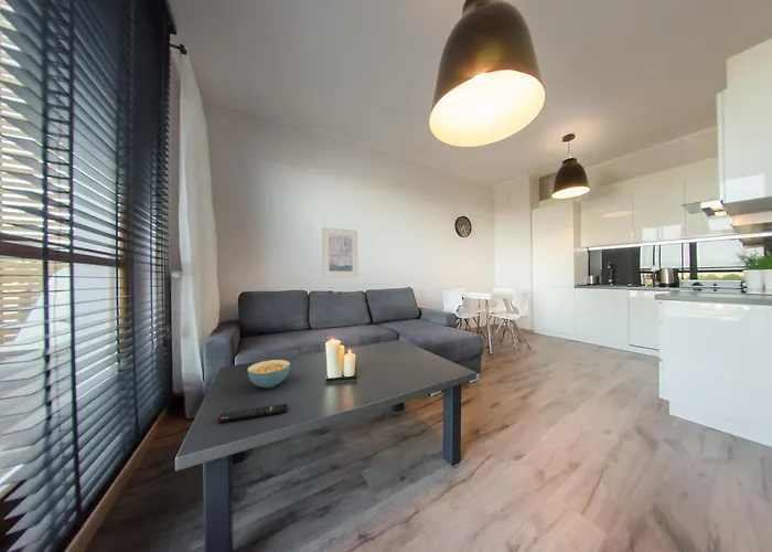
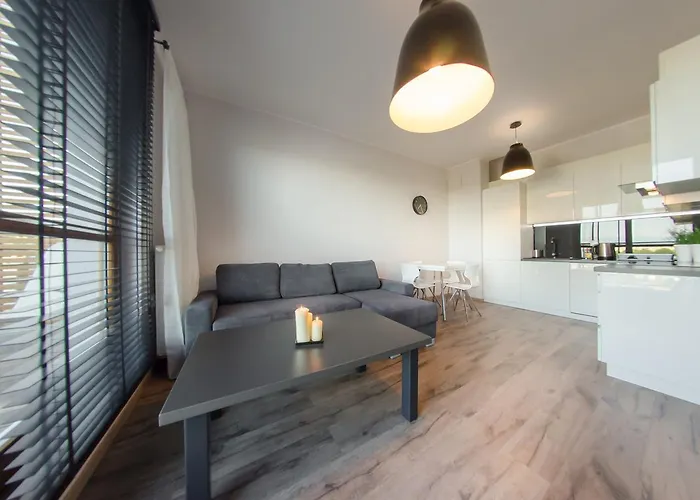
- cereal bowl (269, 375)
- remote control (254, 413)
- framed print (341, 253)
